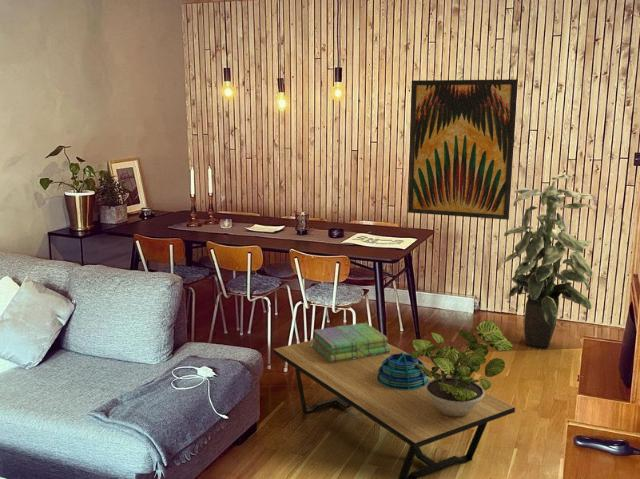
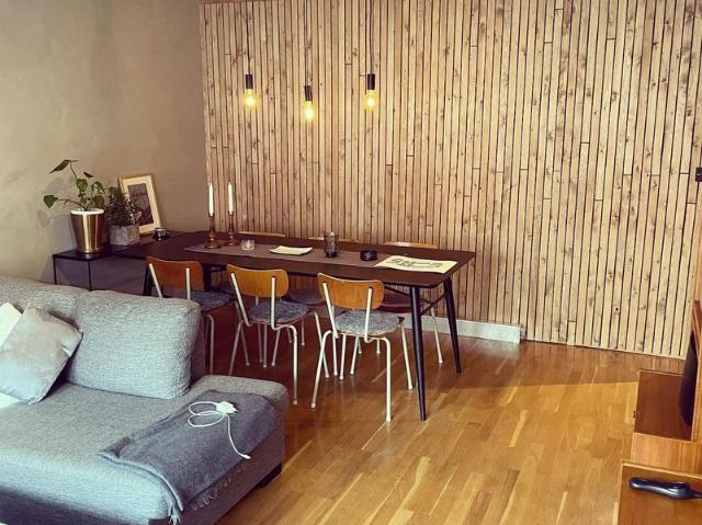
- wall art (460, 149)
- stack of books (349, 342)
- coffee table (381, 405)
- indoor plant (549, 264)
- potted plant (461, 369)
- decorative bowl (402, 368)
